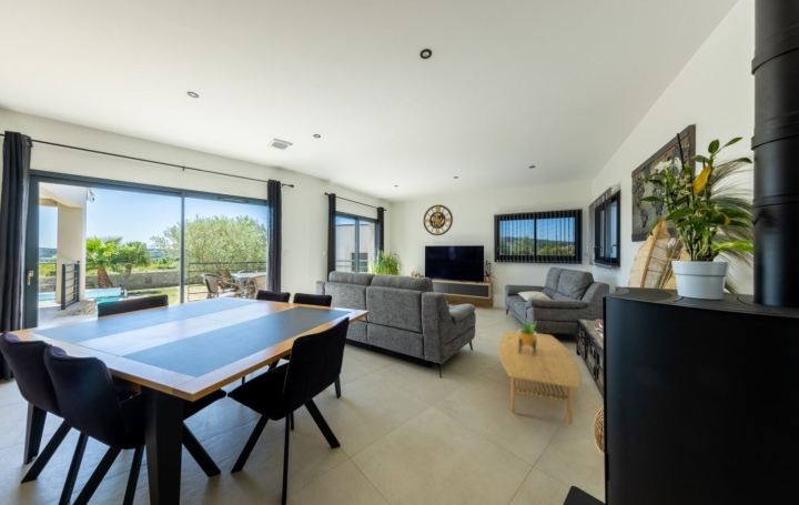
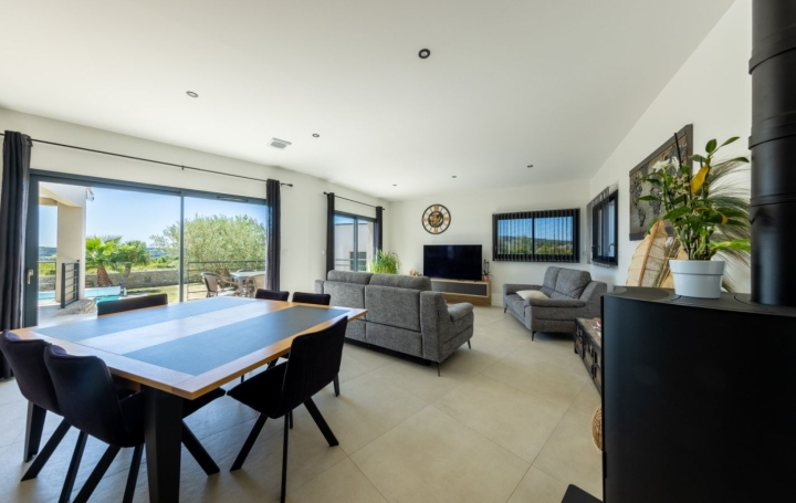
- potted plant (527, 334)
- coffee table (534, 370)
